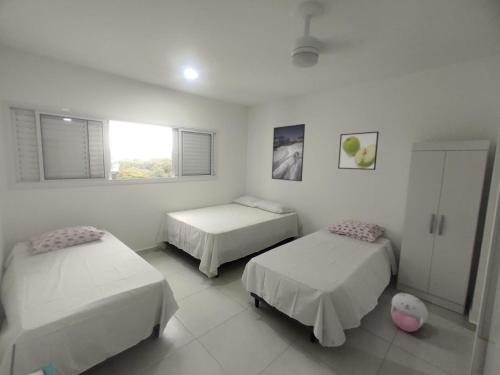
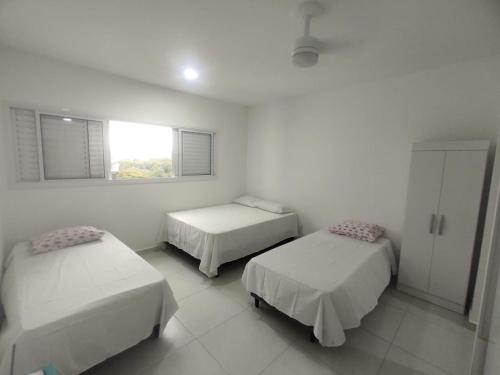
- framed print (287, 153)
- plush toy (408, 310)
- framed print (357, 151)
